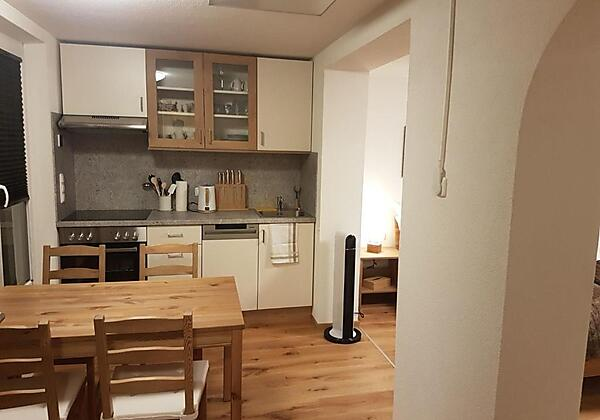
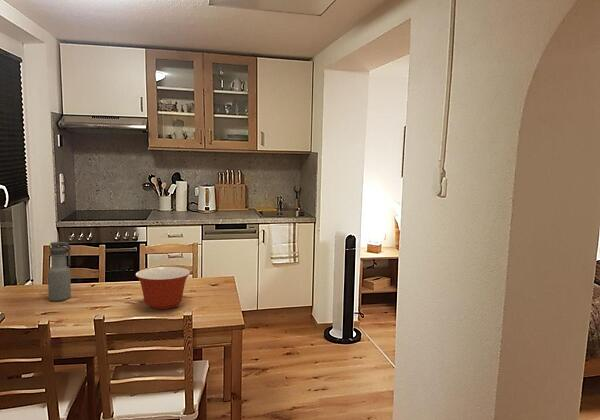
+ water bottle (59, 270)
+ mixing bowl (163, 289)
